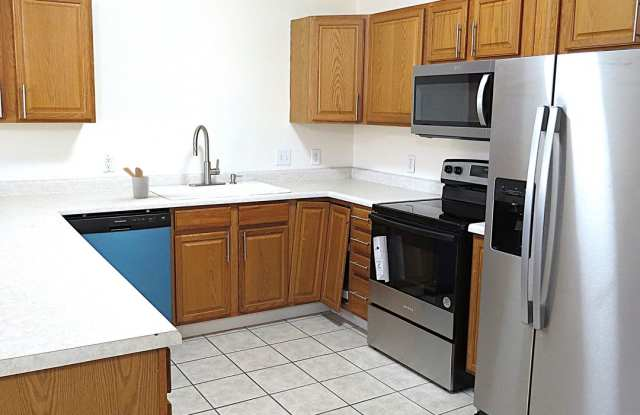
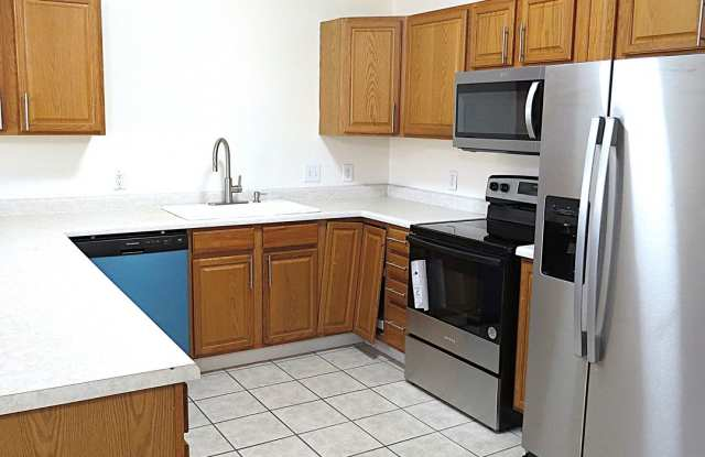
- utensil holder (136, 181)
